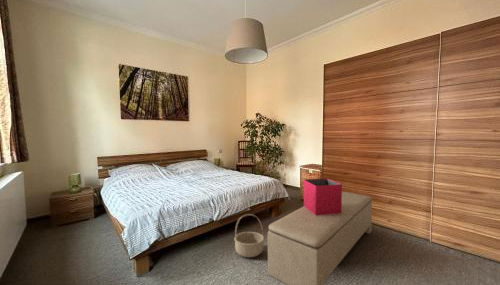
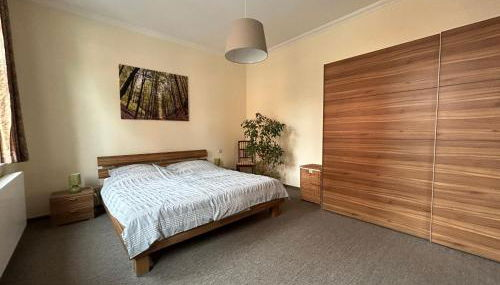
- bench (328, 228)
- basket (249, 233)
- storage bin (322, 195)
